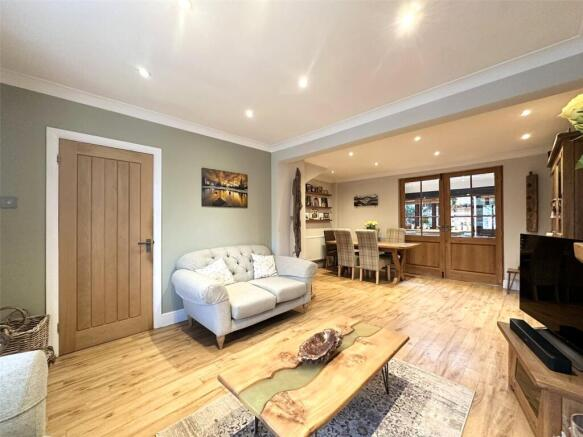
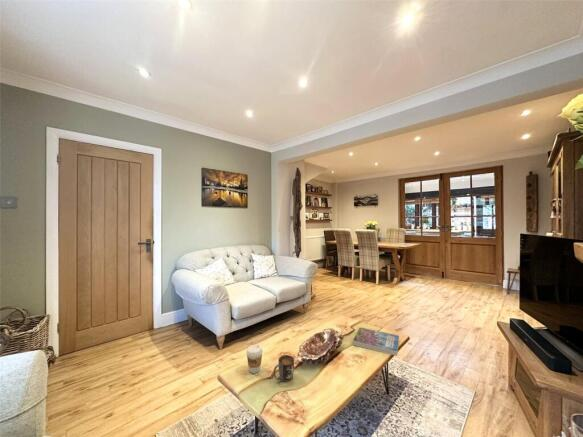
+ book (376, 340)
+ coffee cup (254, 358)
+ mug (283, 369)
